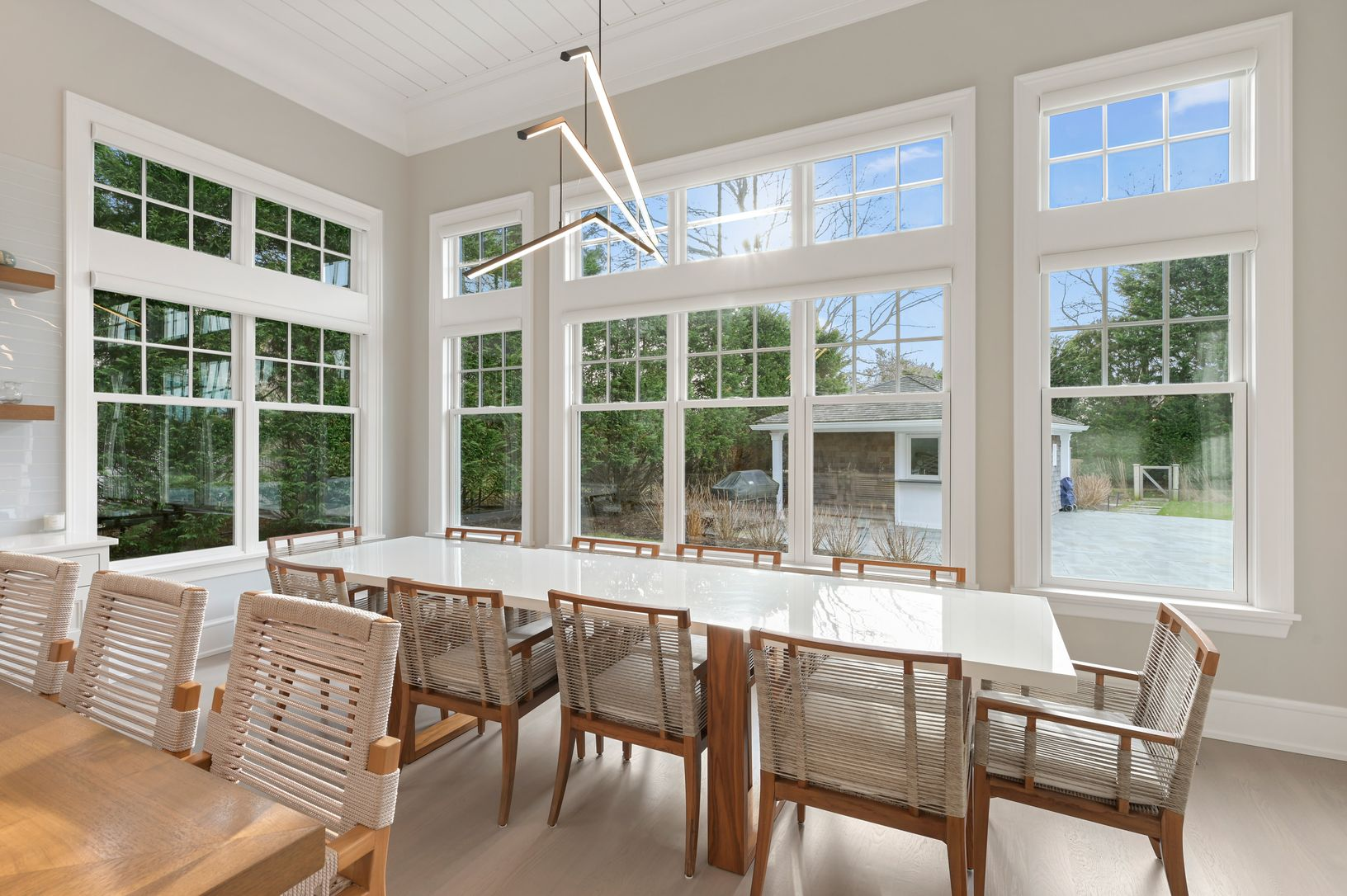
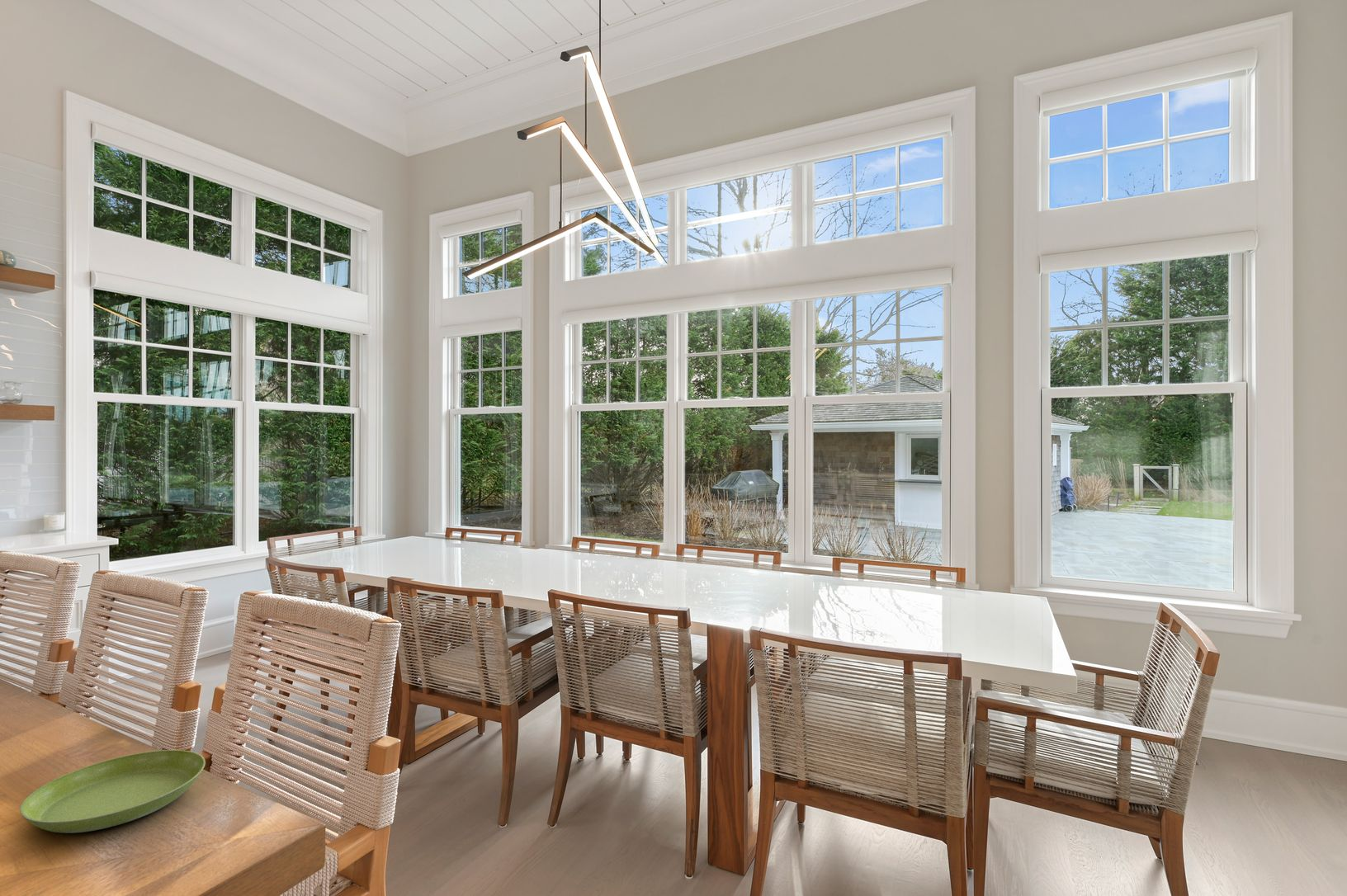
+ saucer (119, 791)
